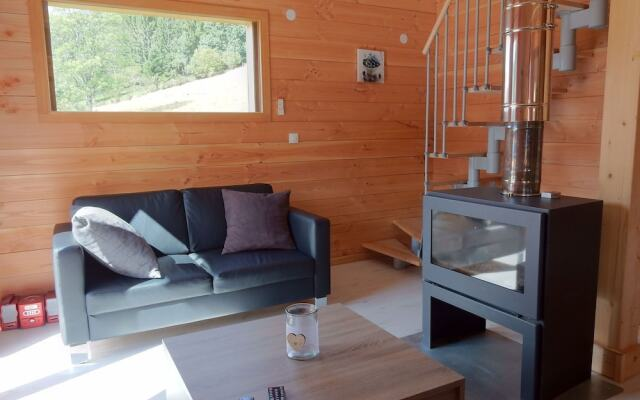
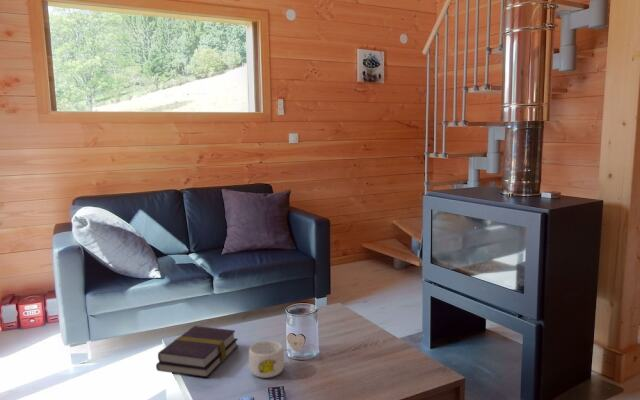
+ book (198, 349)
+ mug (267, 359)
